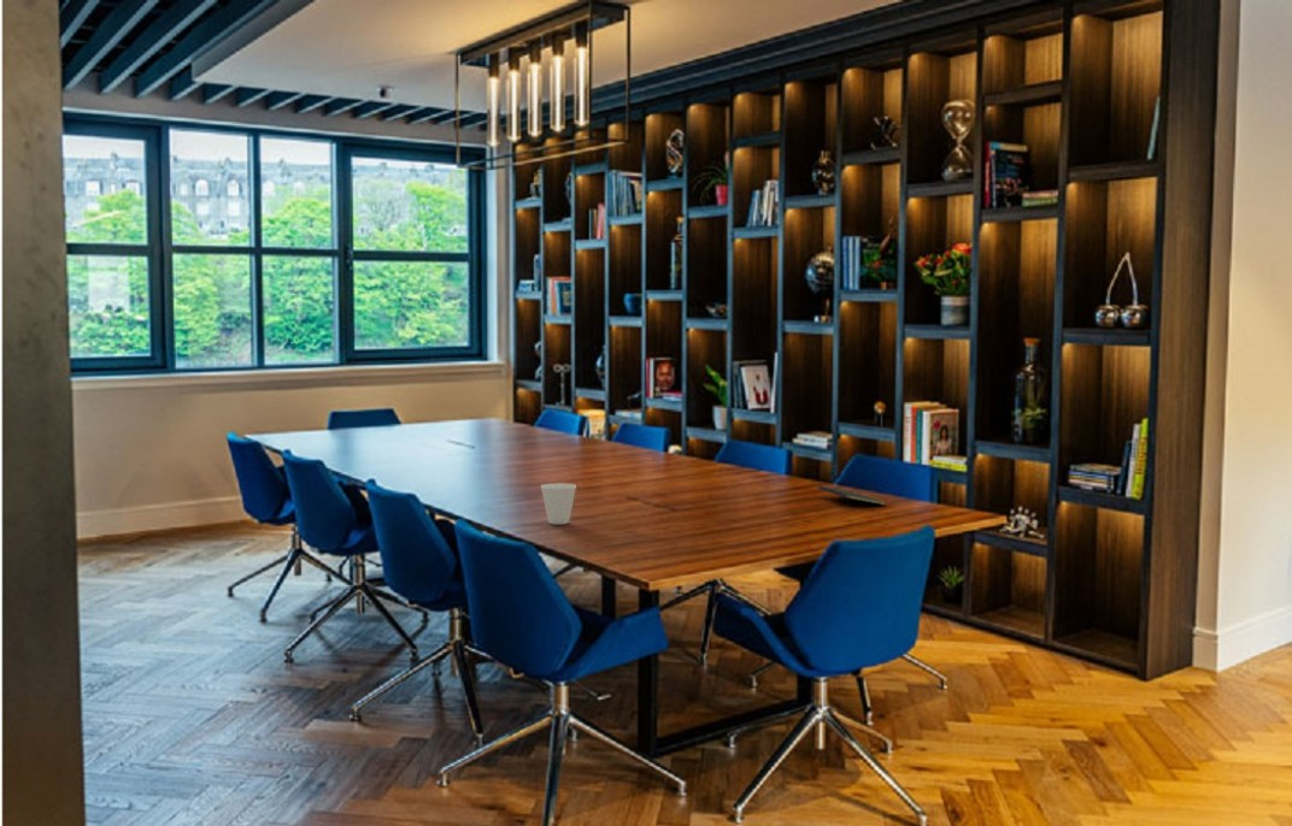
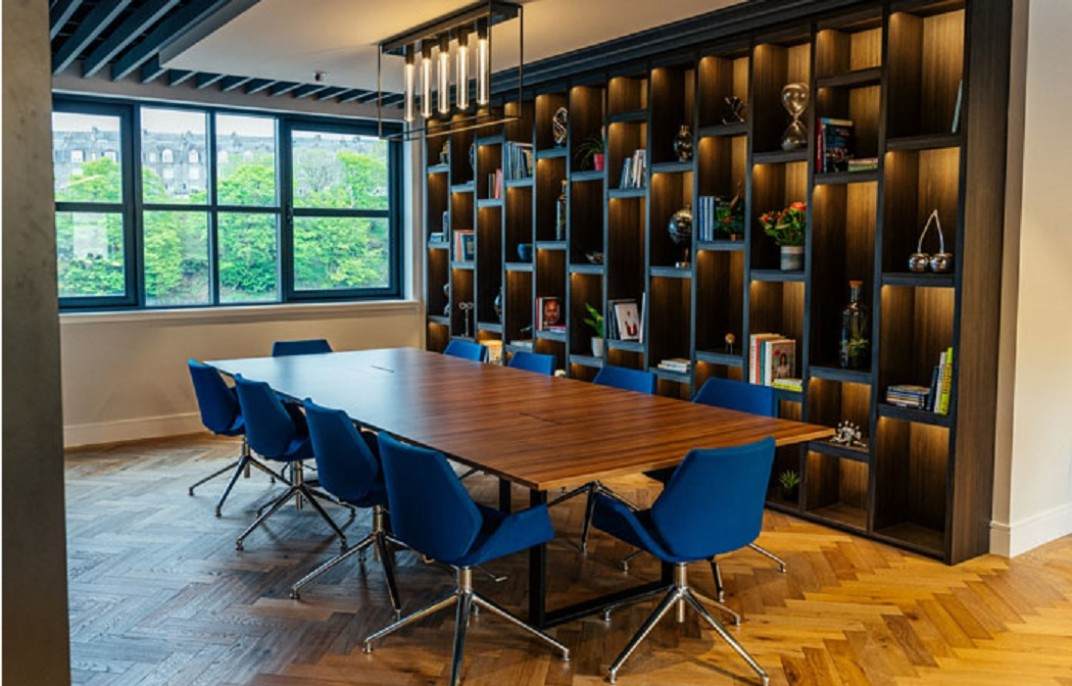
- notepad (851, 495)
- cup (558, 503)
